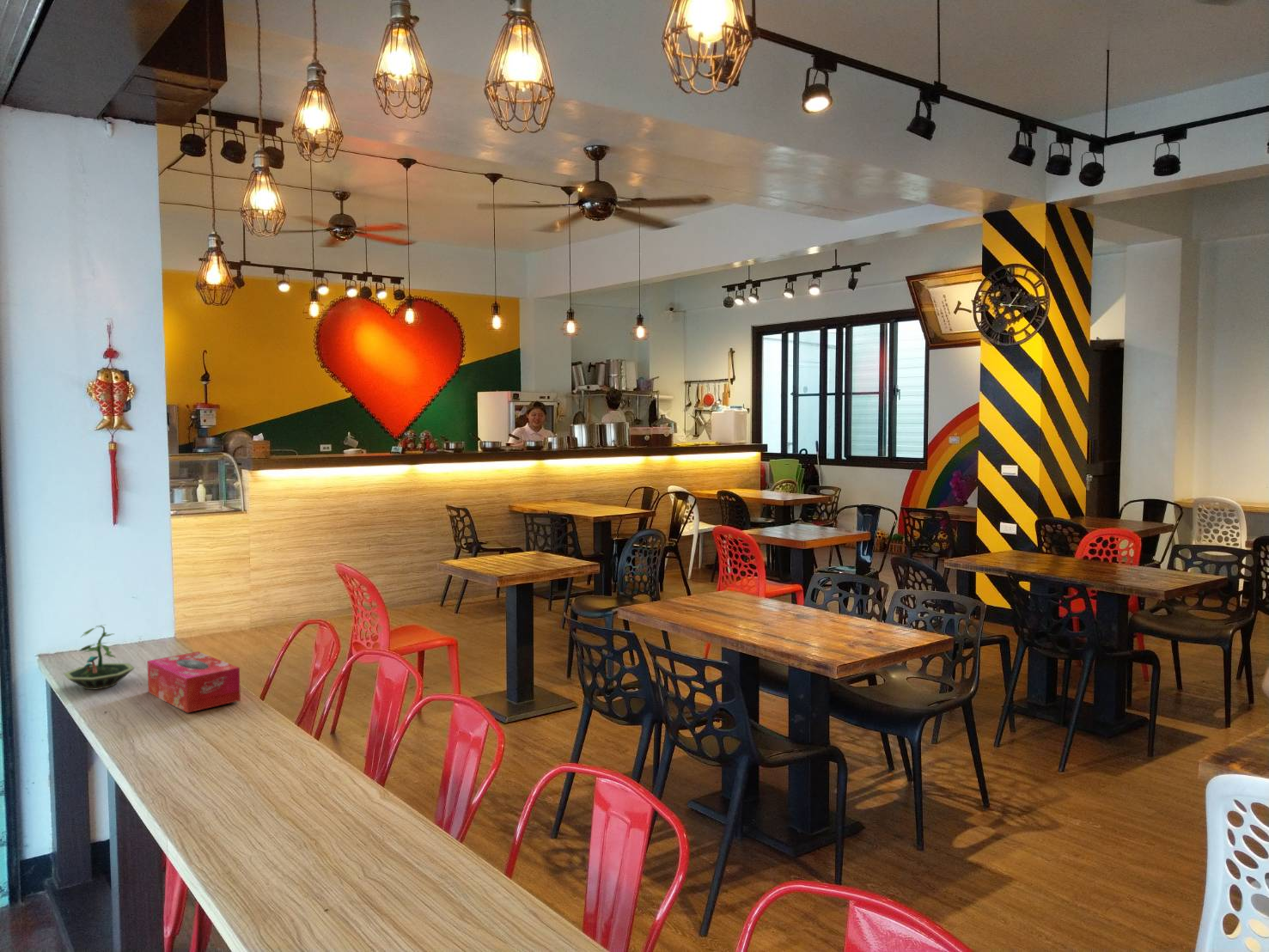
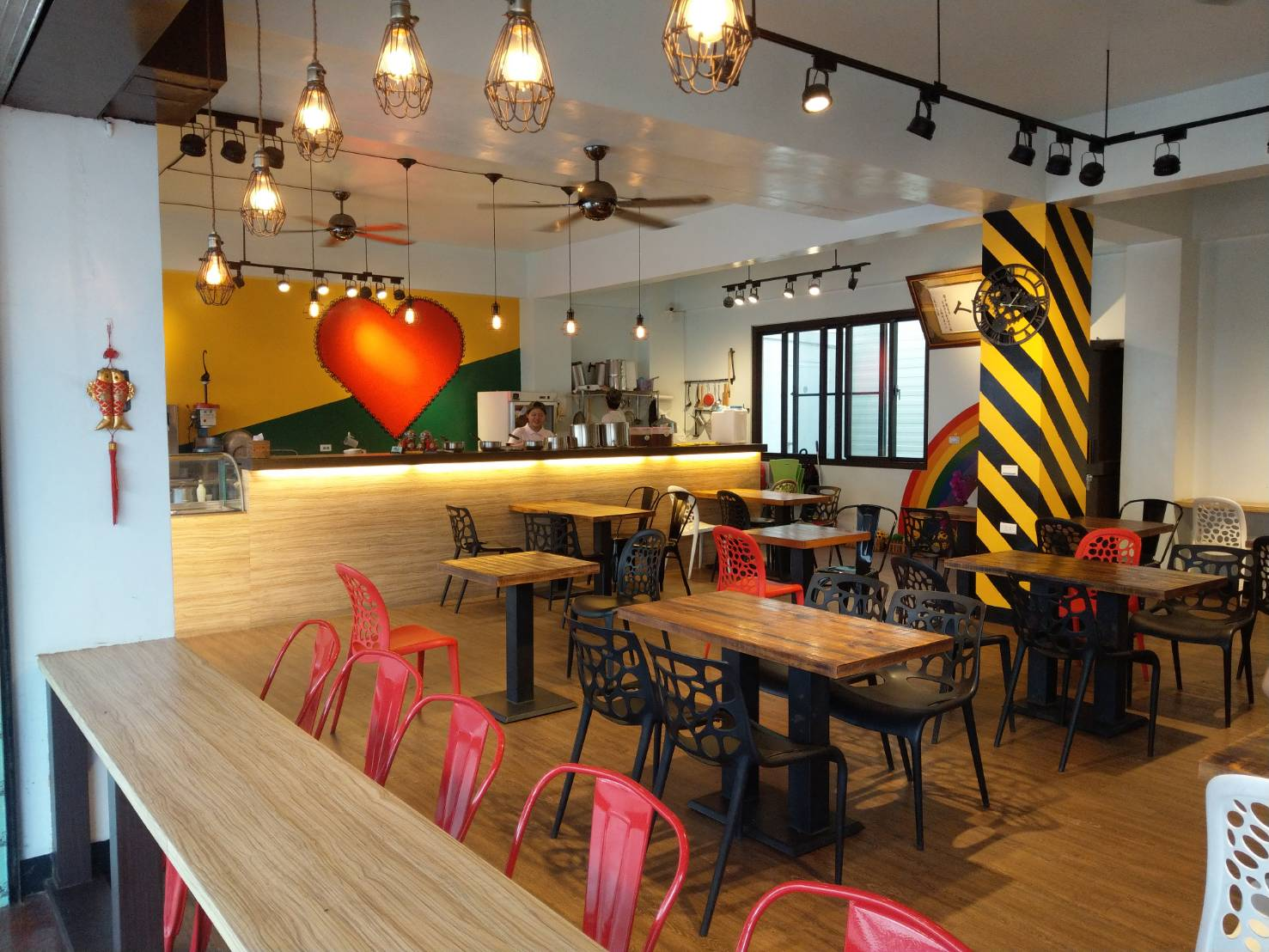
- terrarium (100, 638)
- tissue box (192, 680)
